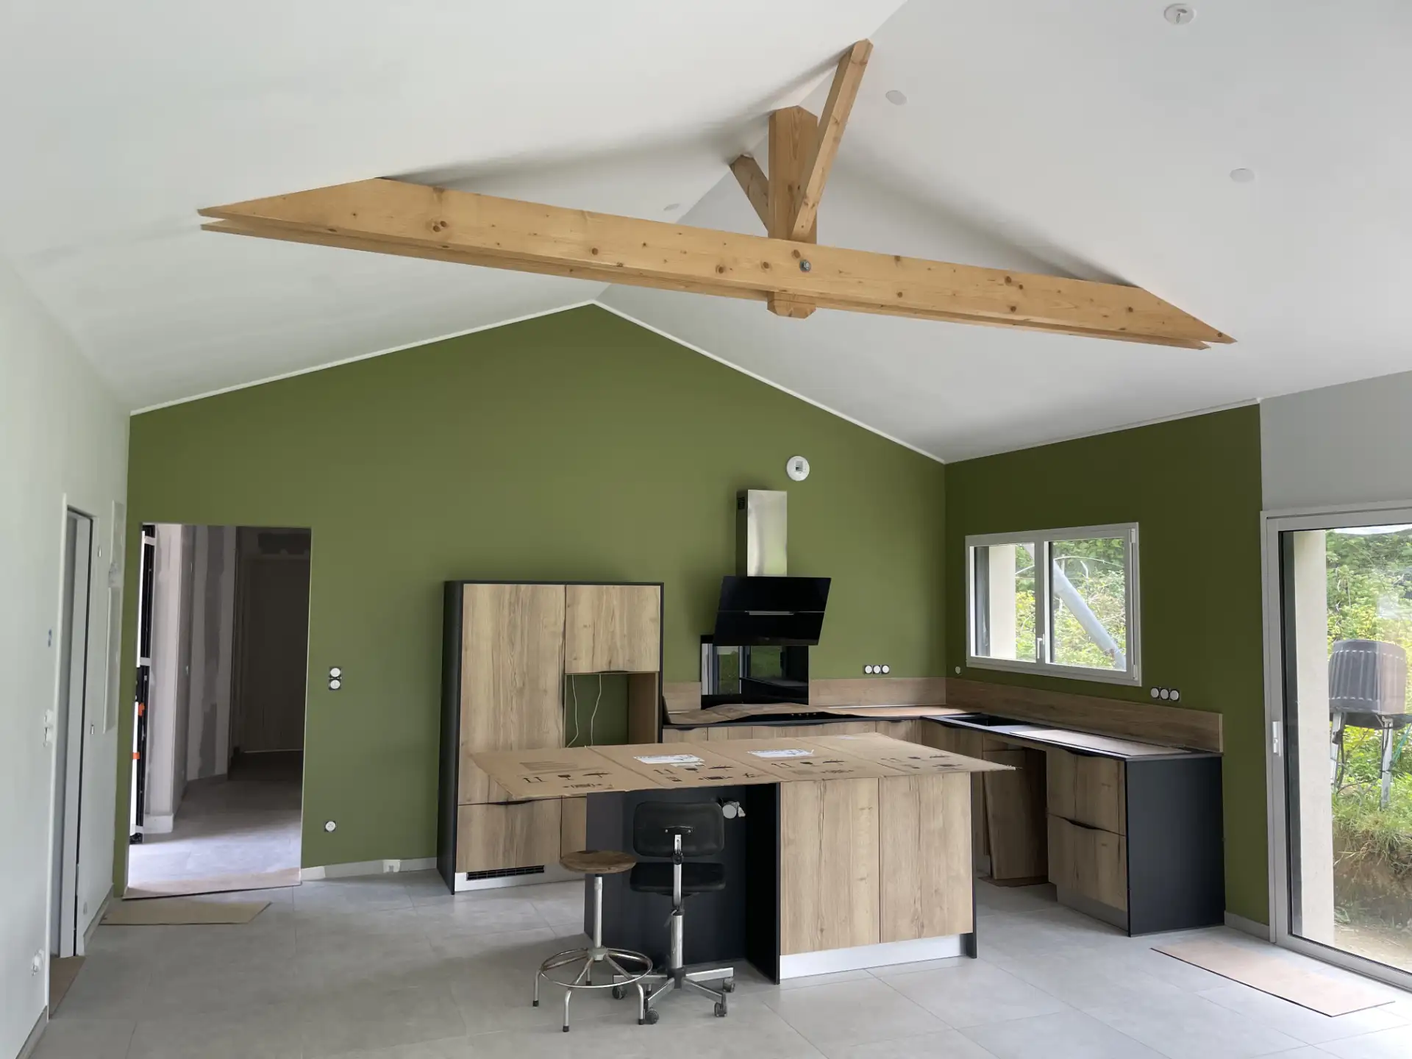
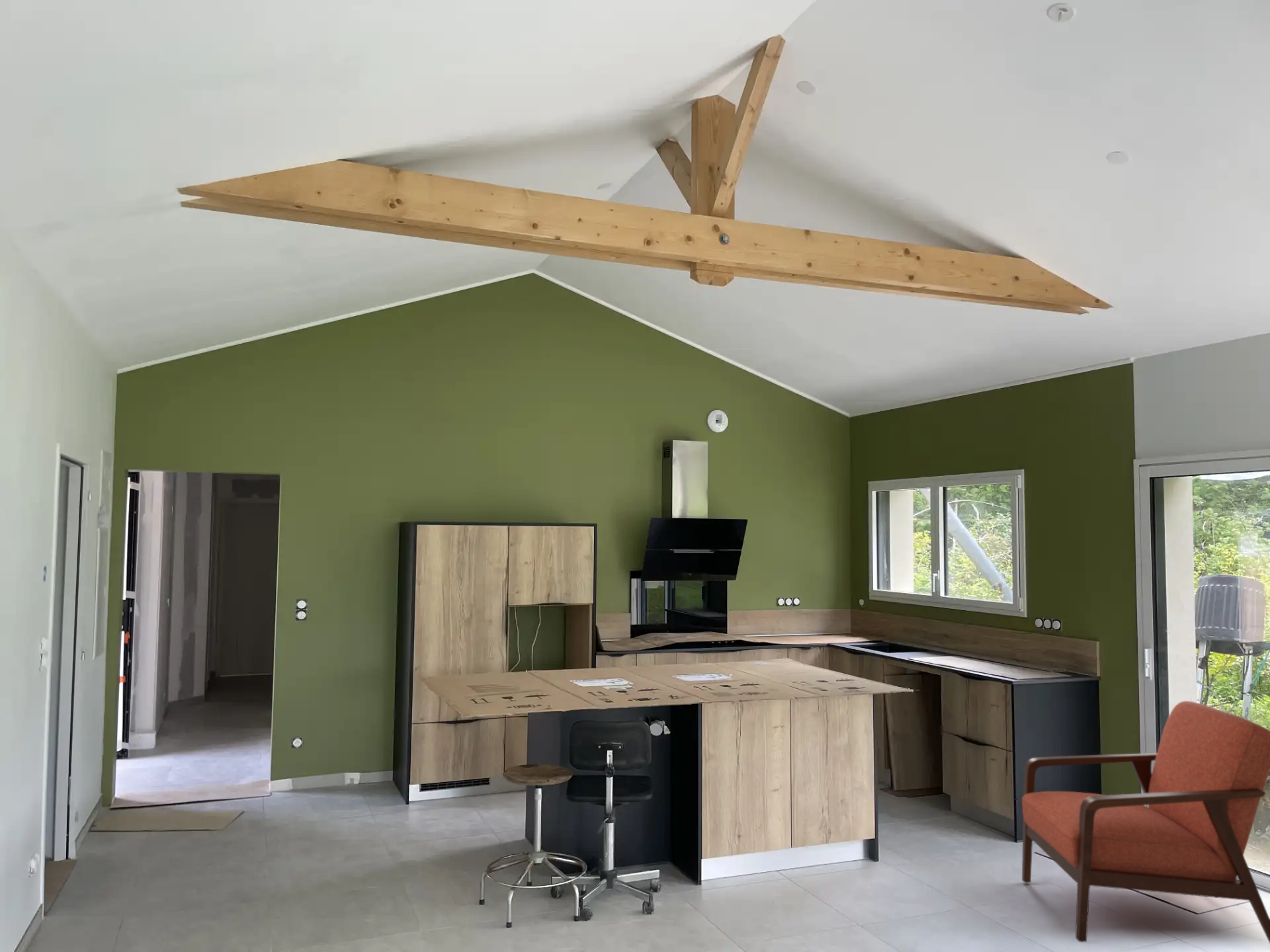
+ chair (1142, 809)
